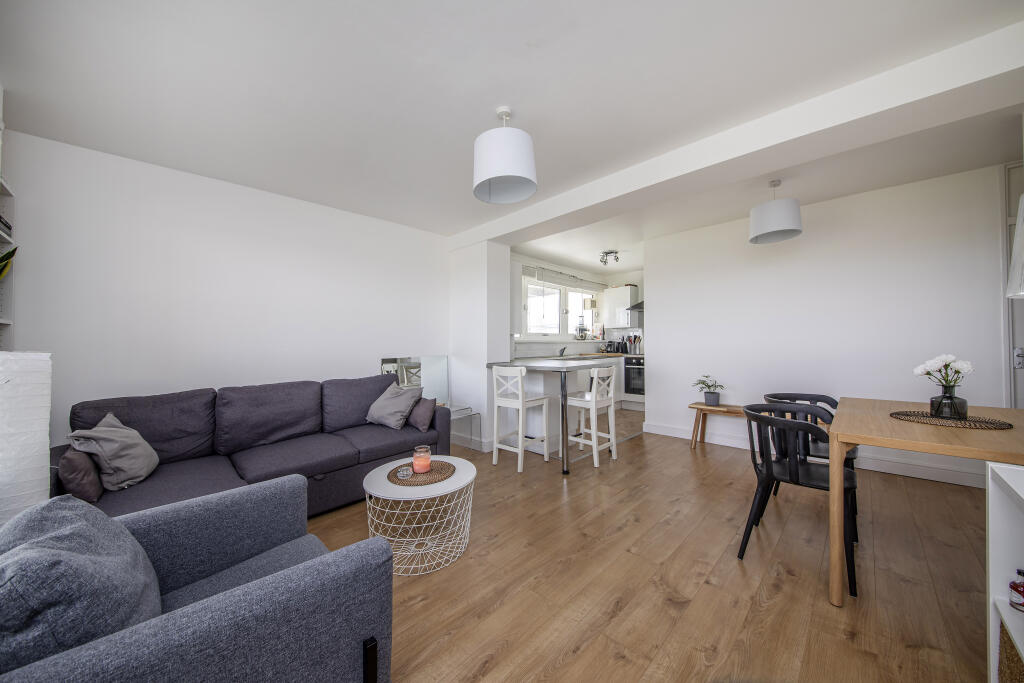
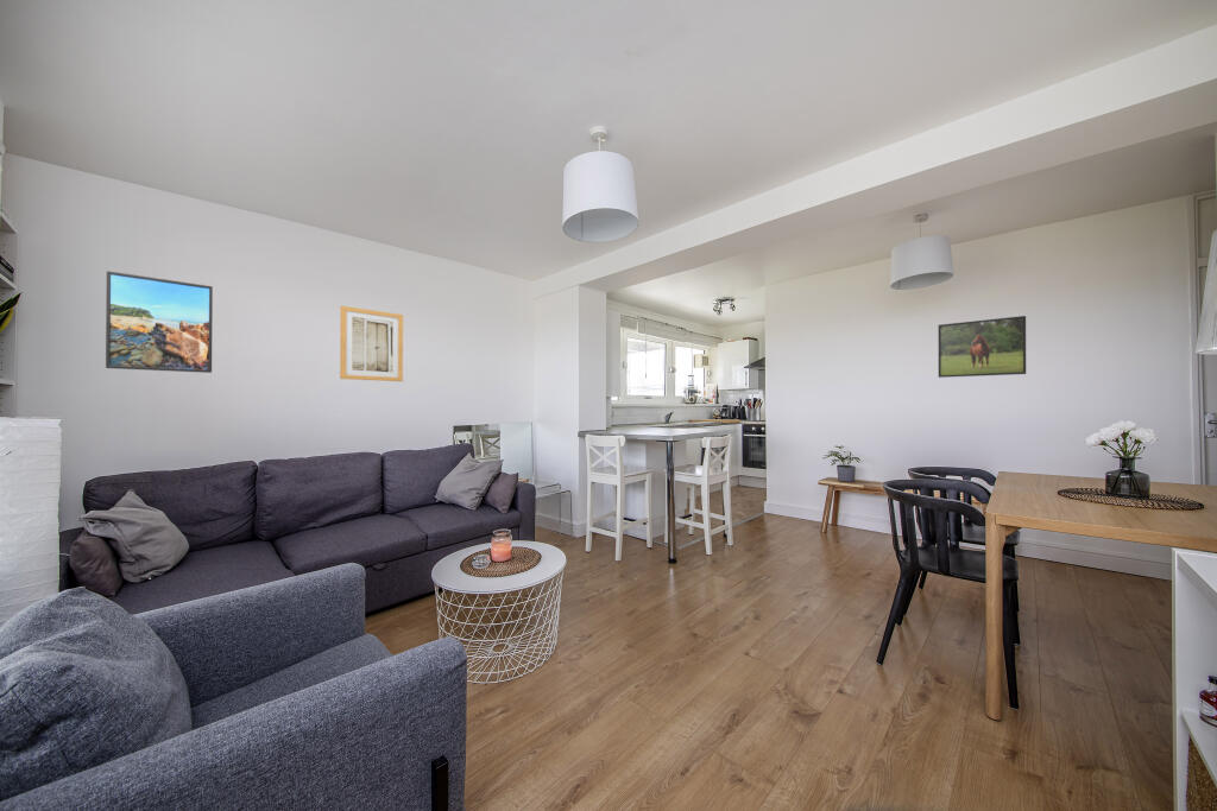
+ wall art (372, 344)
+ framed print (162, 324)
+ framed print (979, 348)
